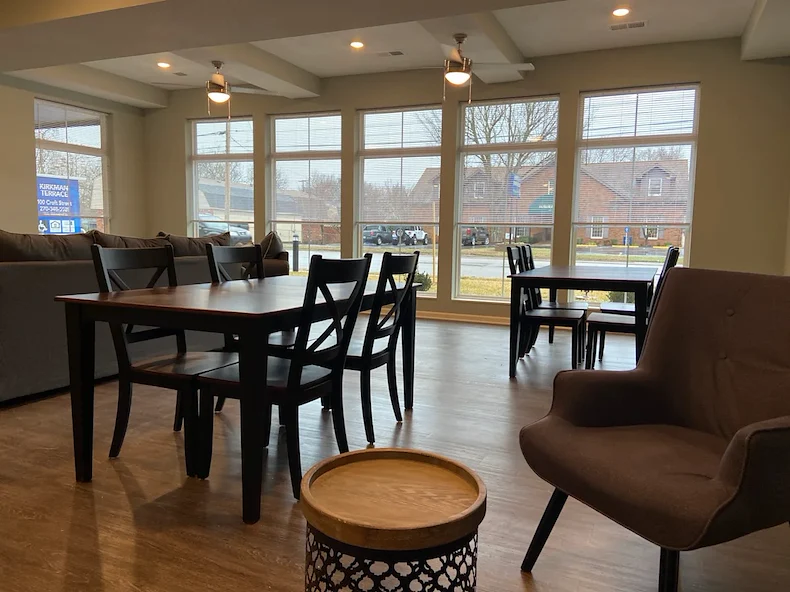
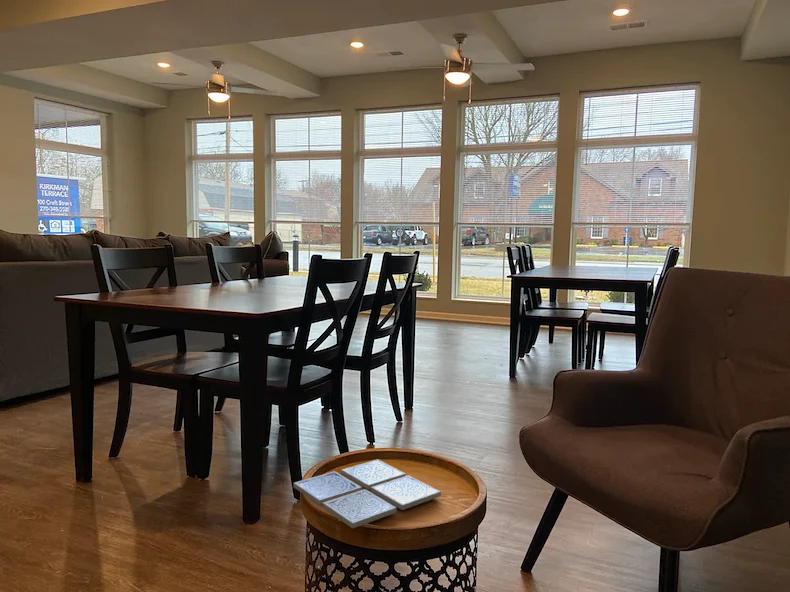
+ drink coaster (366, 488)
